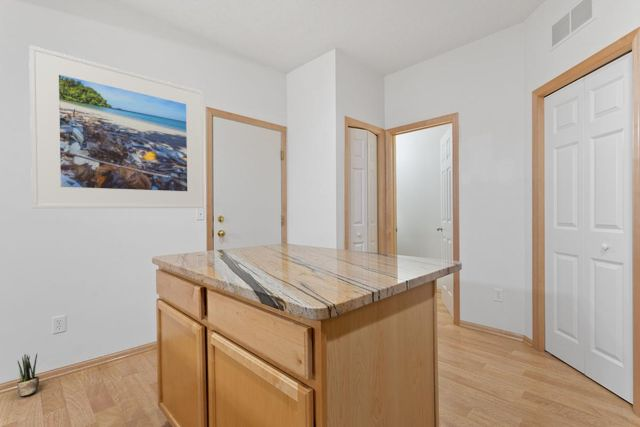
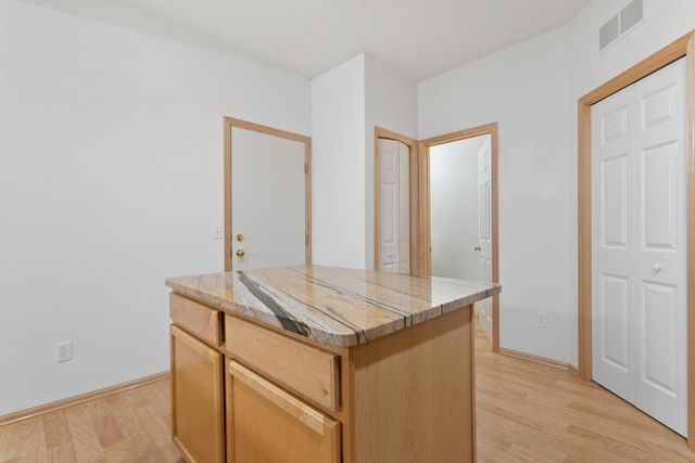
- potted plant (28, 372)
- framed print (131, 140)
